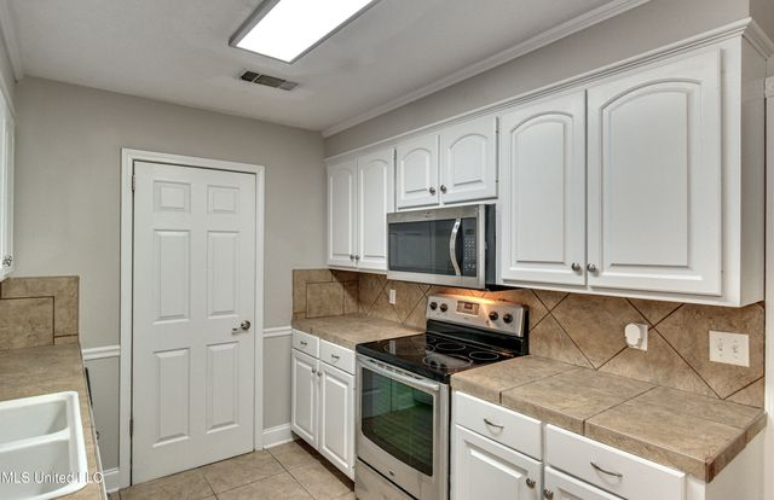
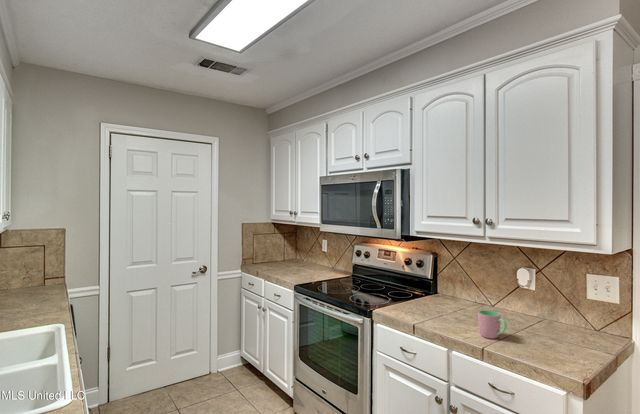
+ cup (492, 325)
